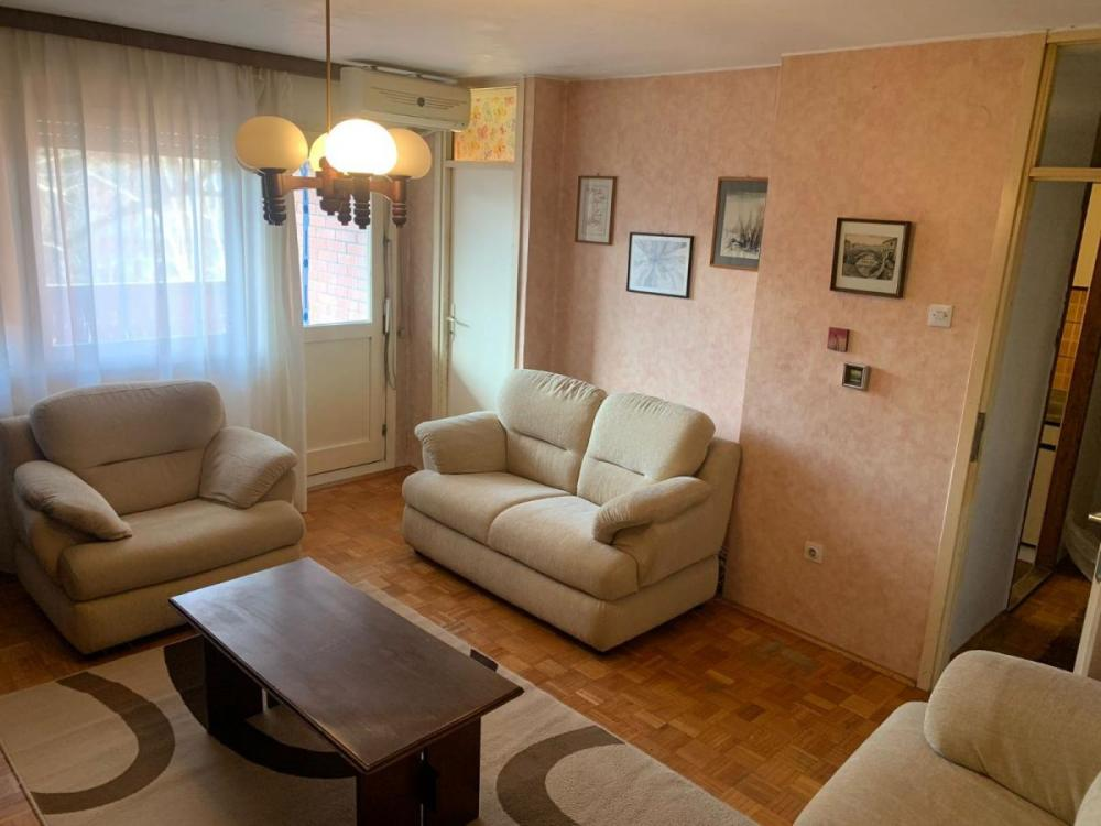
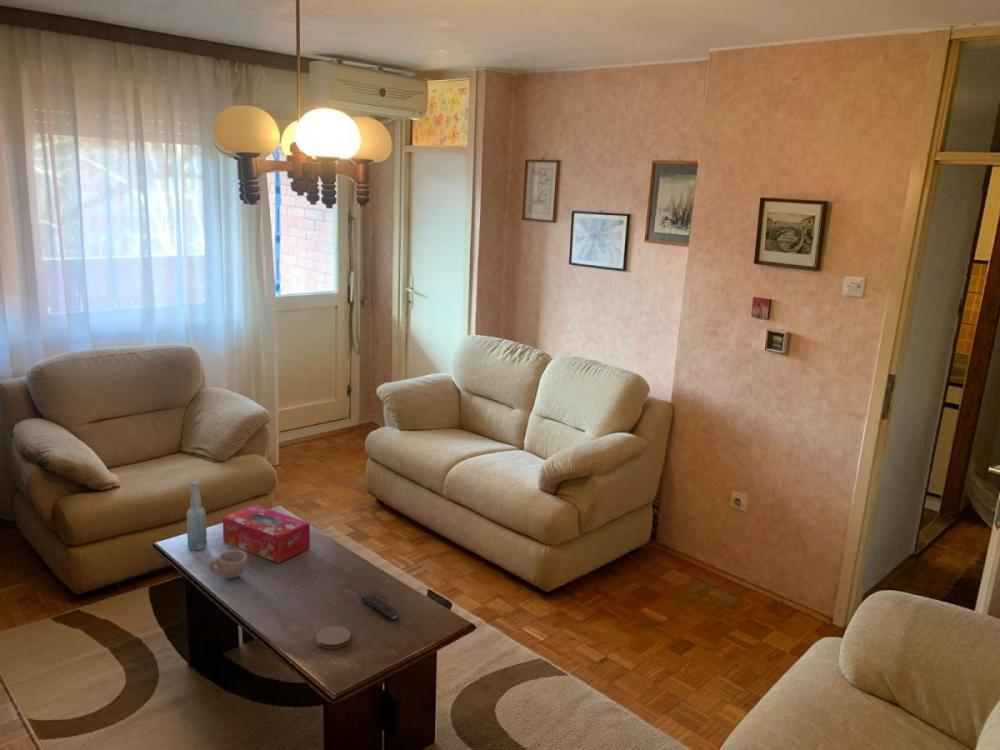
+ cup (228, 566)
+ tissue box (266, 532)
+ coaster (333, 637)
+ bottle (196, 515)
+ remote control (380, 606)
